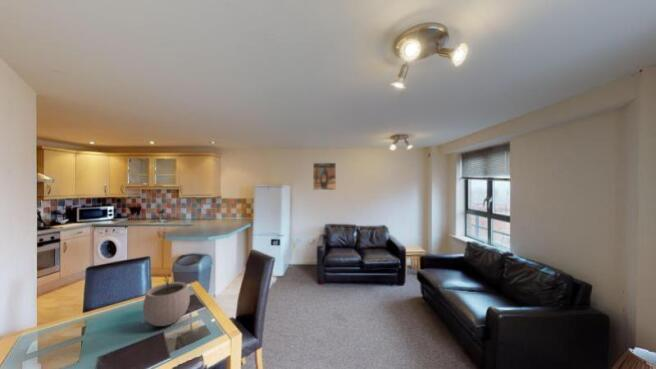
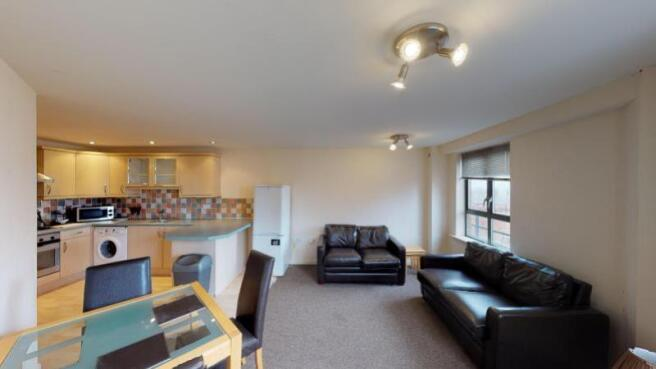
- plant pot (167, 297)
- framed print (324, 176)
